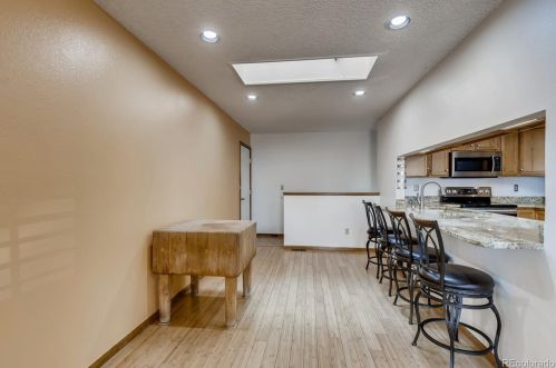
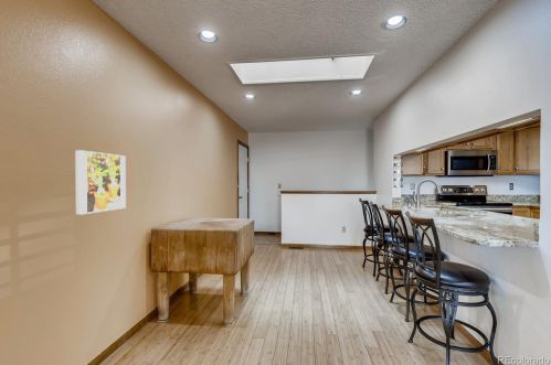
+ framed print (103, 182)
